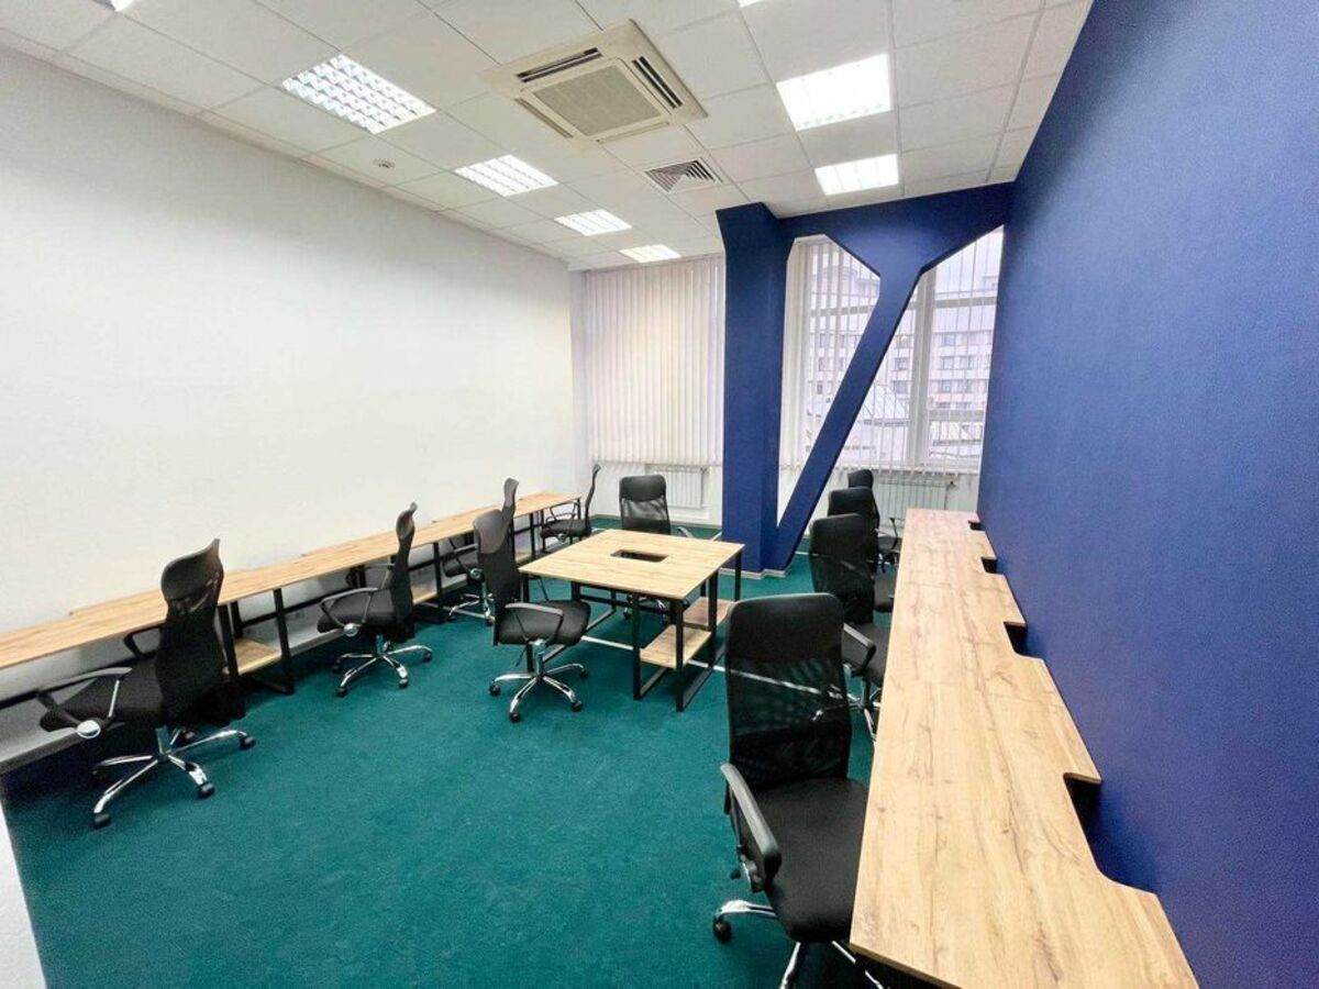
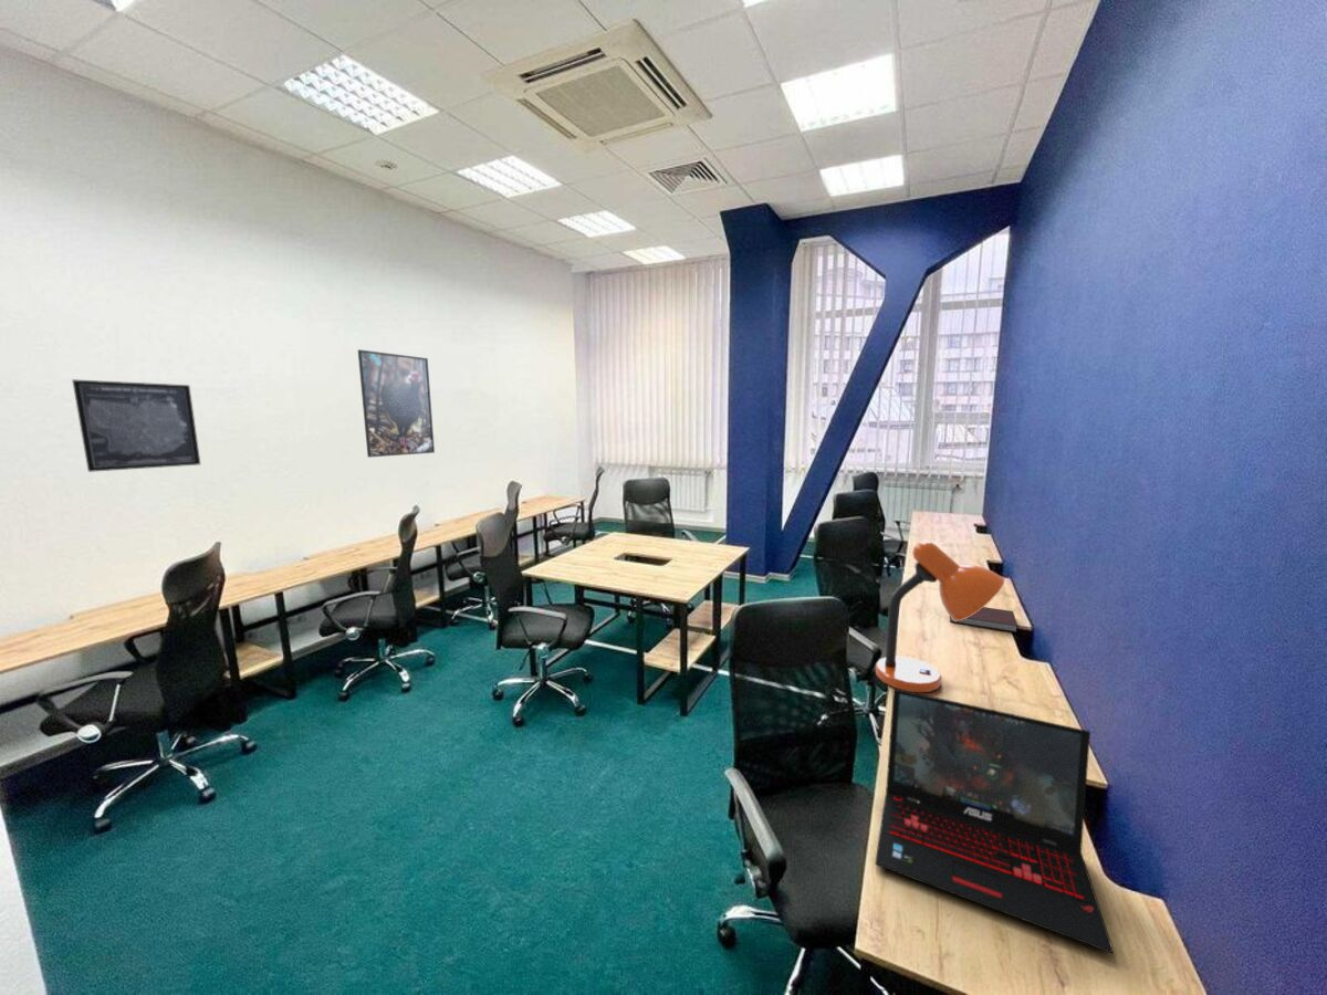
+ notebook (981, 616)
+ desk lamp (945, 609)
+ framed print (398, 405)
+ laptop (983, 798)
+ wall art (142, 426)
